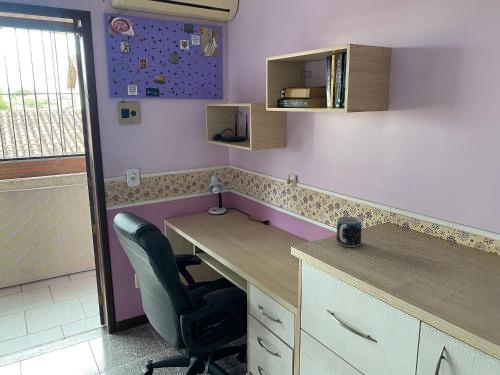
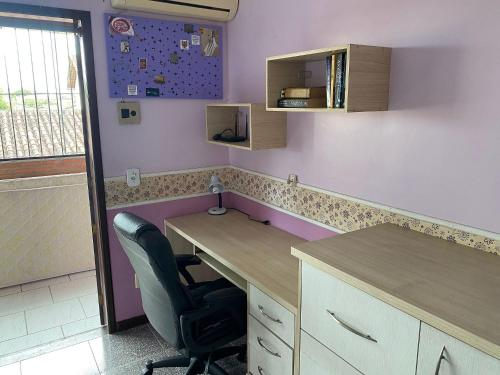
- mug (347, 232)
